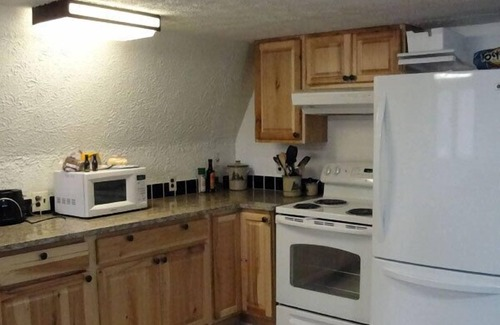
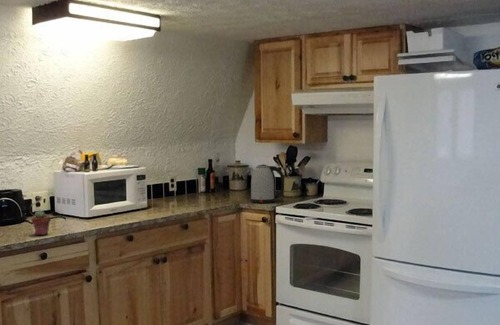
+ potted succulent (41, 222)
+ kettle (267, 183)
